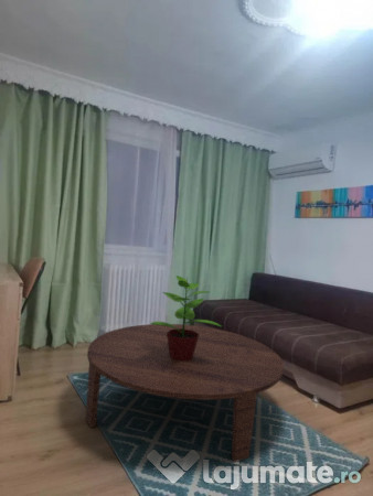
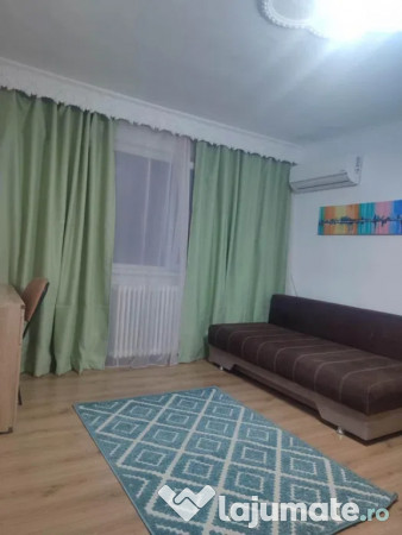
- coffee table (183, 376)
- potted plant (184, 314)
